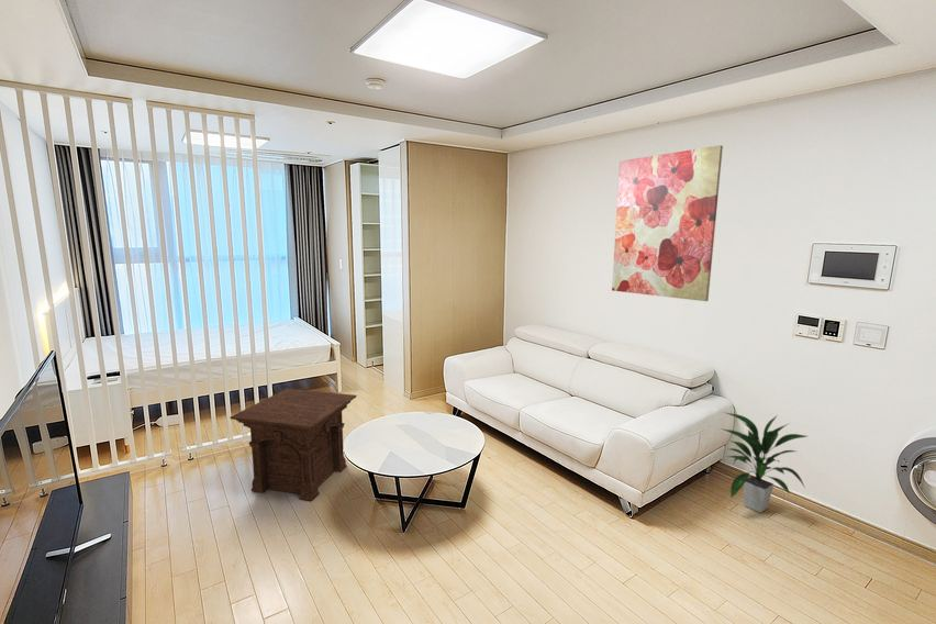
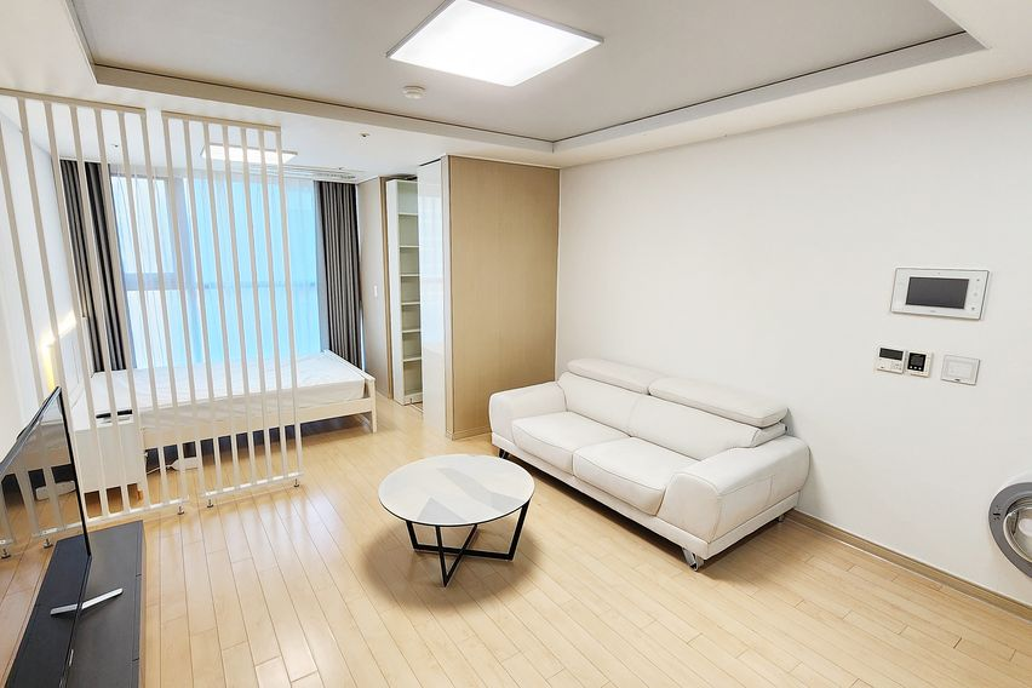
- wall art (660, 226)
- indoor plant (757, 460)
- side table (299, 442)
